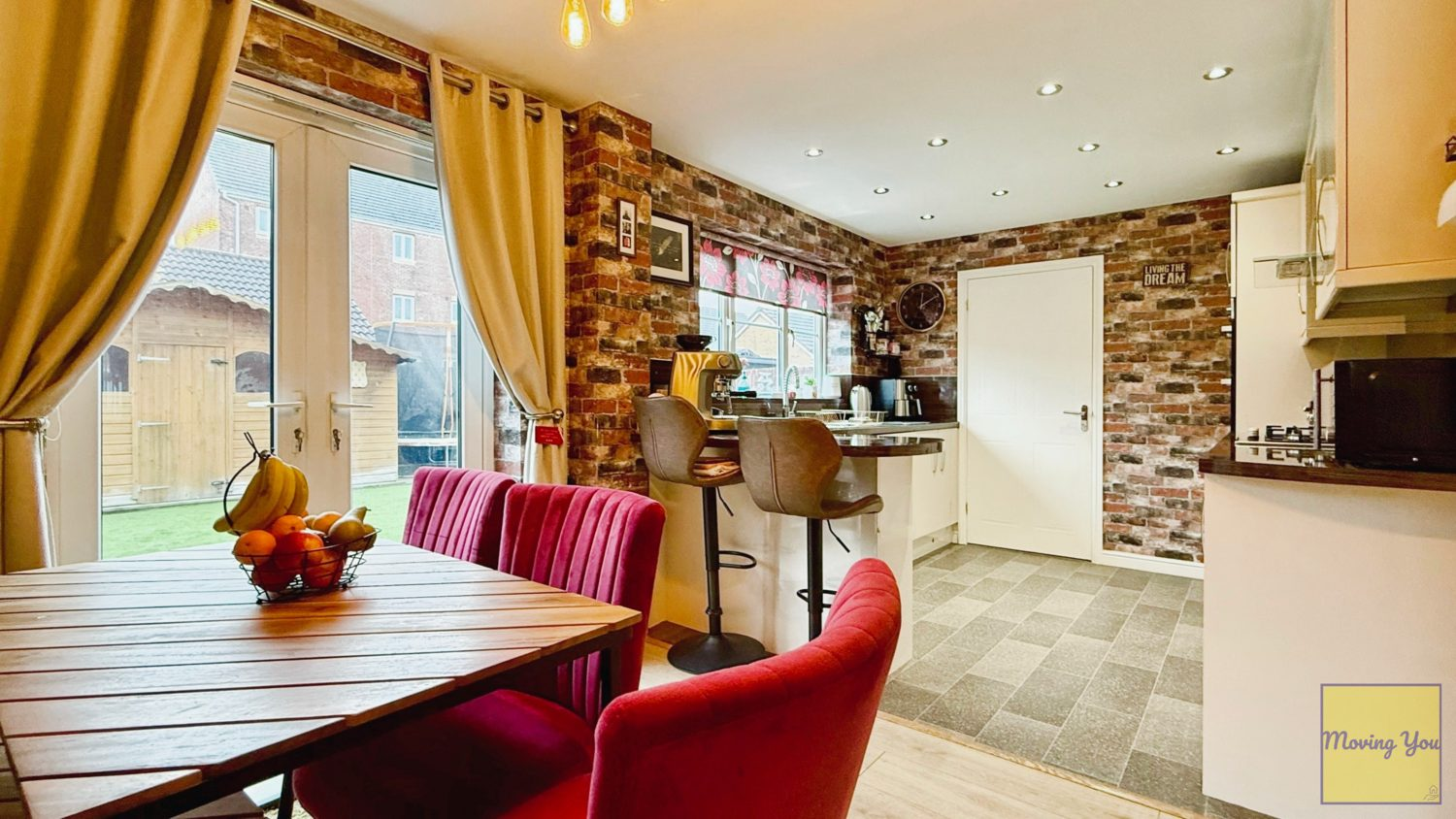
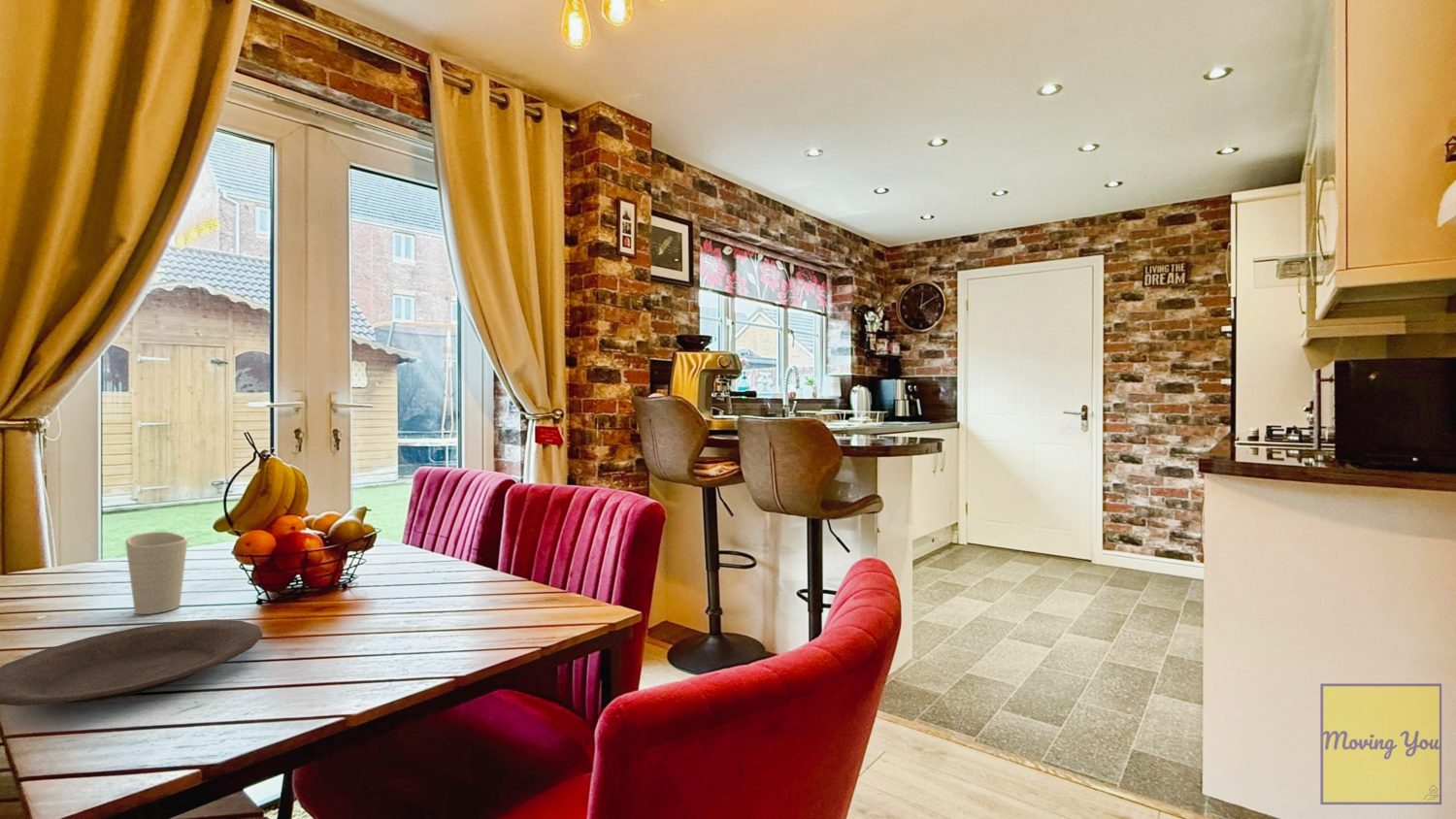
+ plate (133, 664)
+ cup (157, 572)
